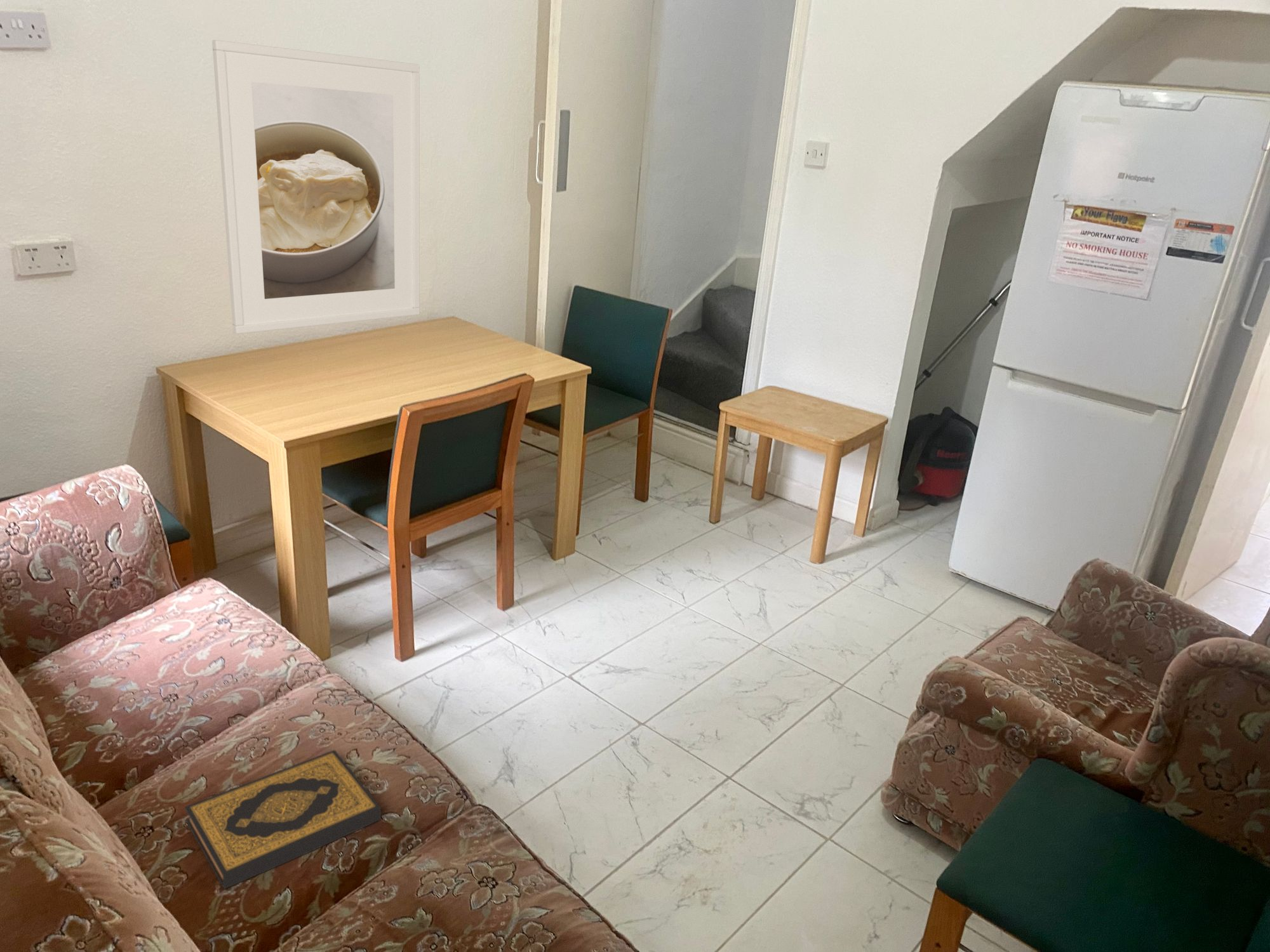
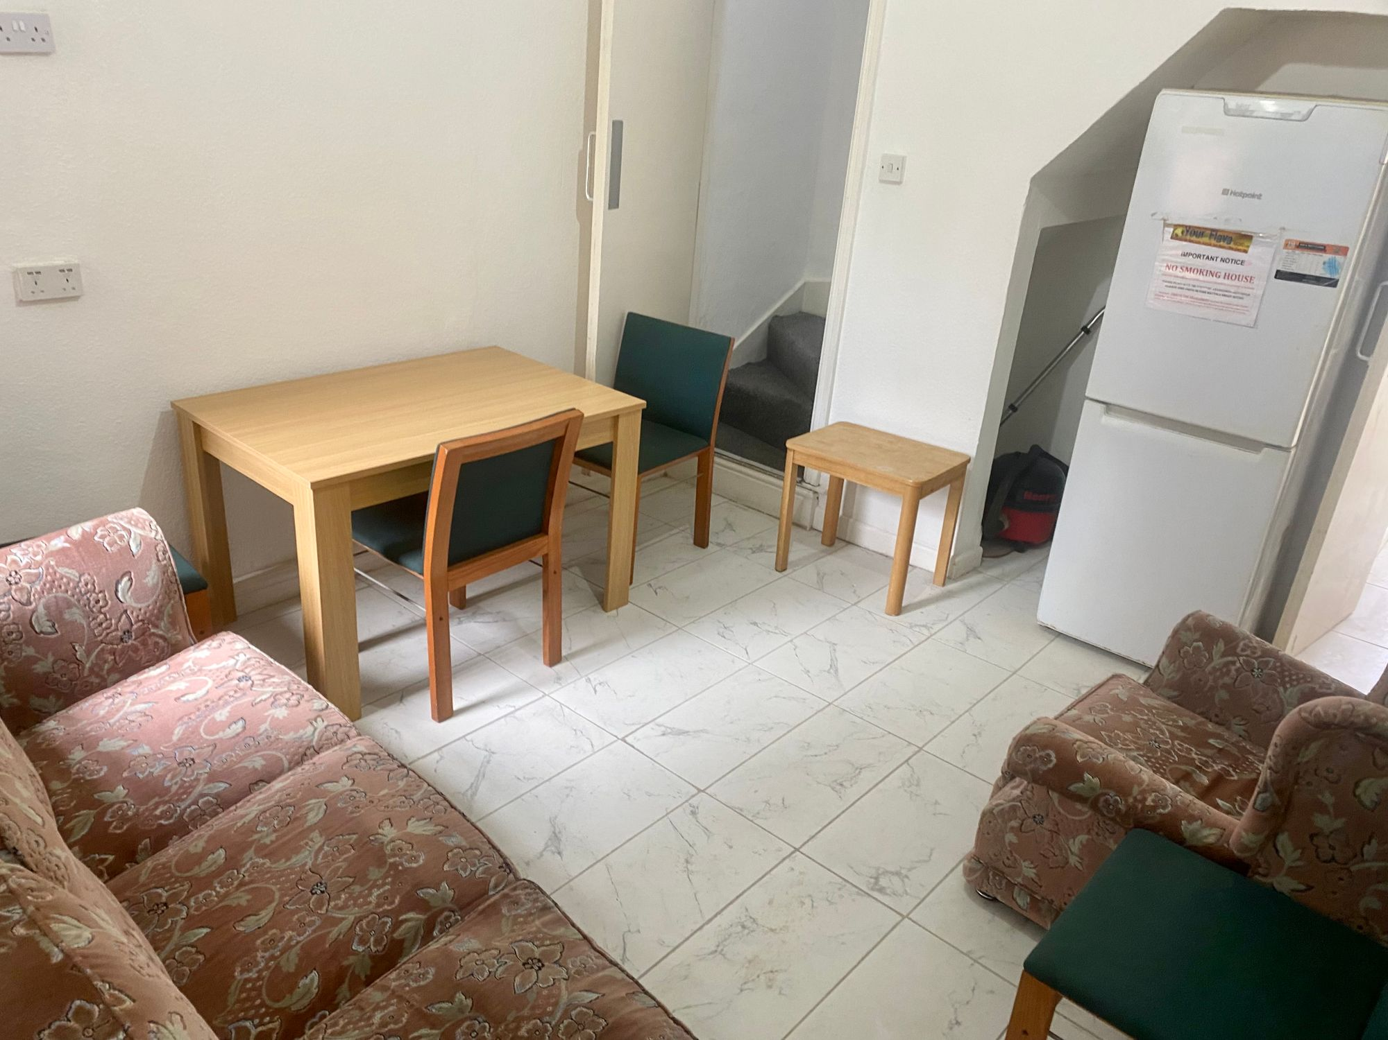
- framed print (329, 194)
- hardback book (284, 814)
